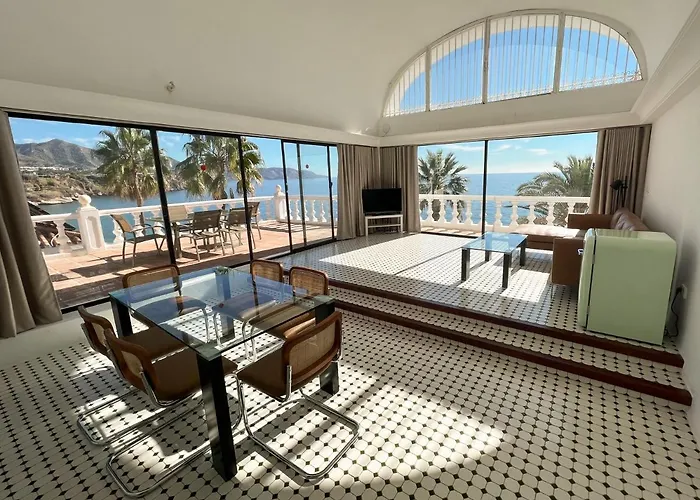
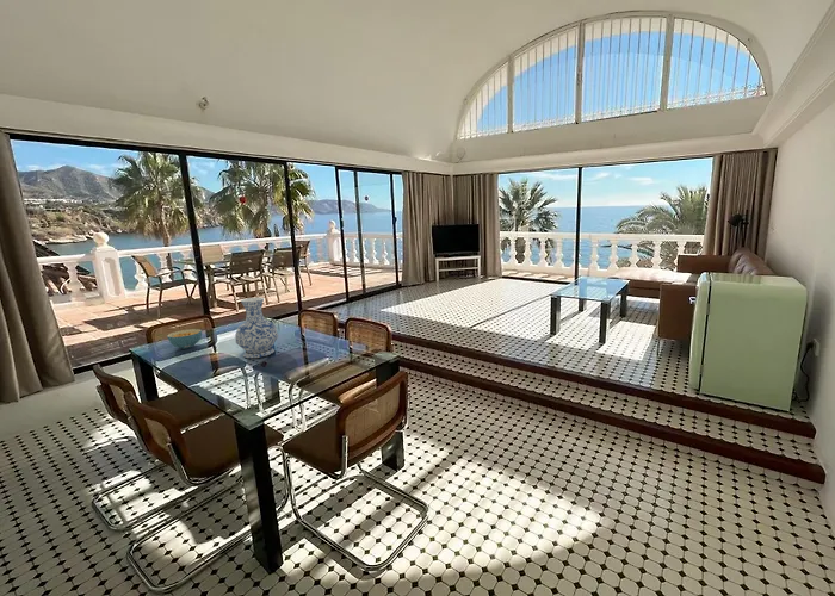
+ vase (255, 325)
+ cereal bowl (185, 340)
